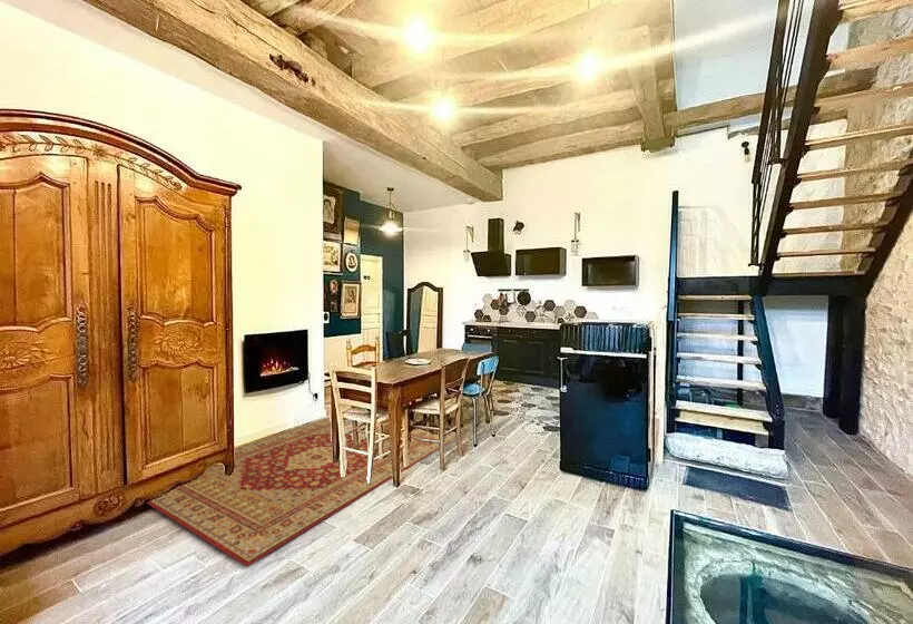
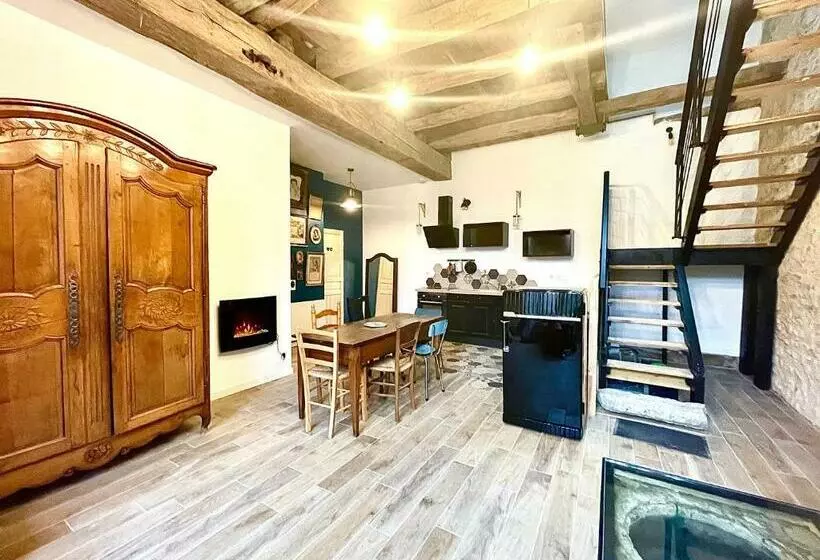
- rug (317, 457)
